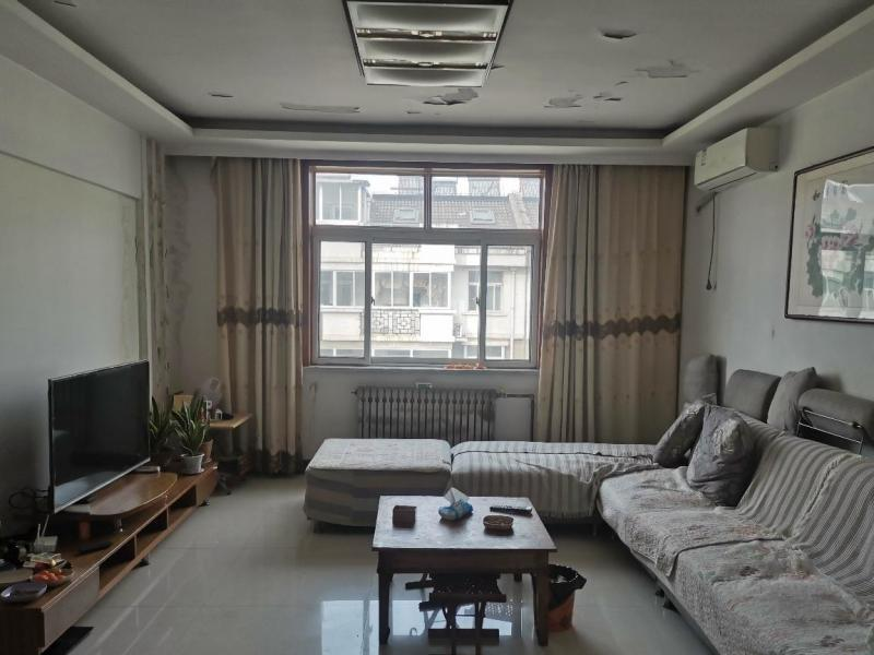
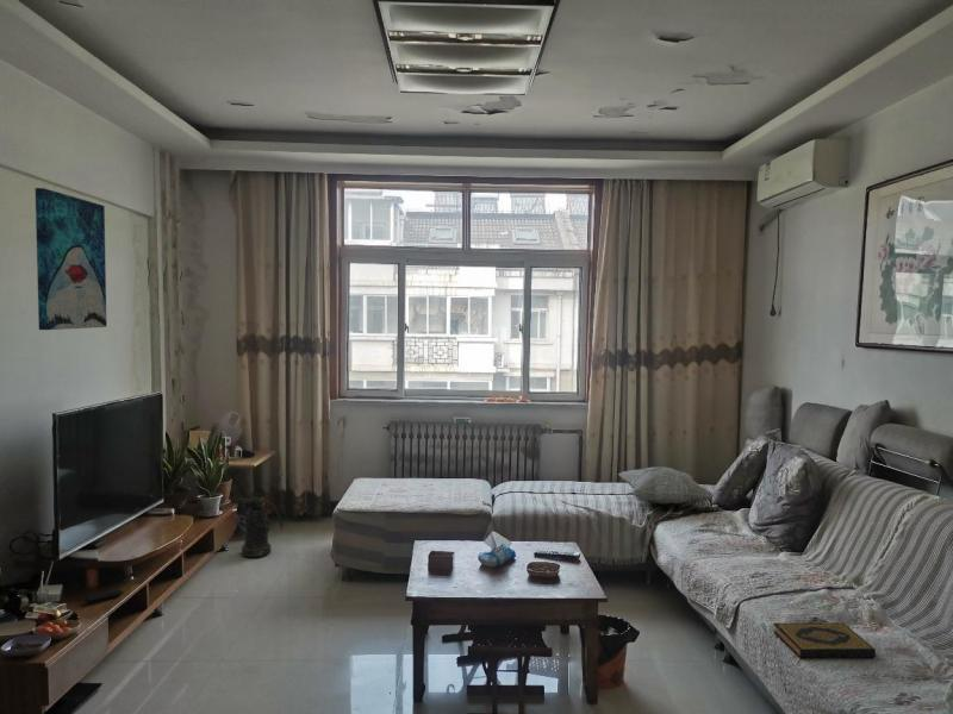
+ decorative pillow (664, 484)
+ hardback book (822, 639)
+ wall art (74, 263)
+ watering can (260, 526)
